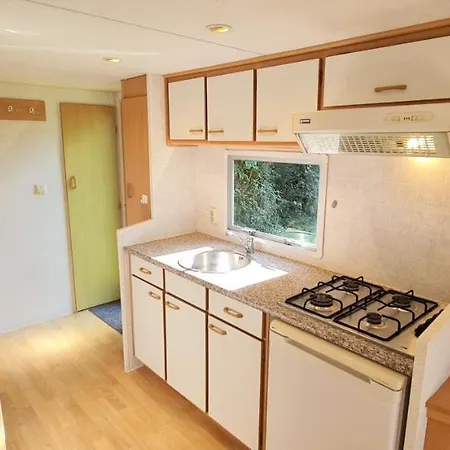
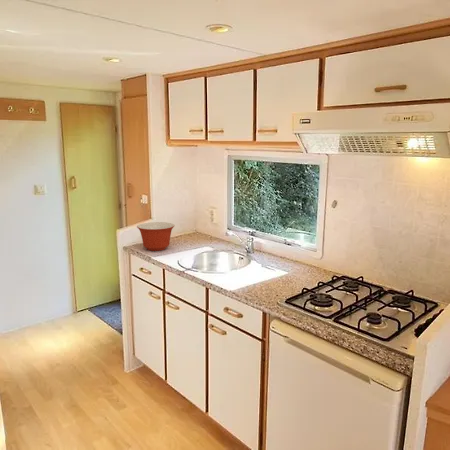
+ mixing bowl (156, 237)
